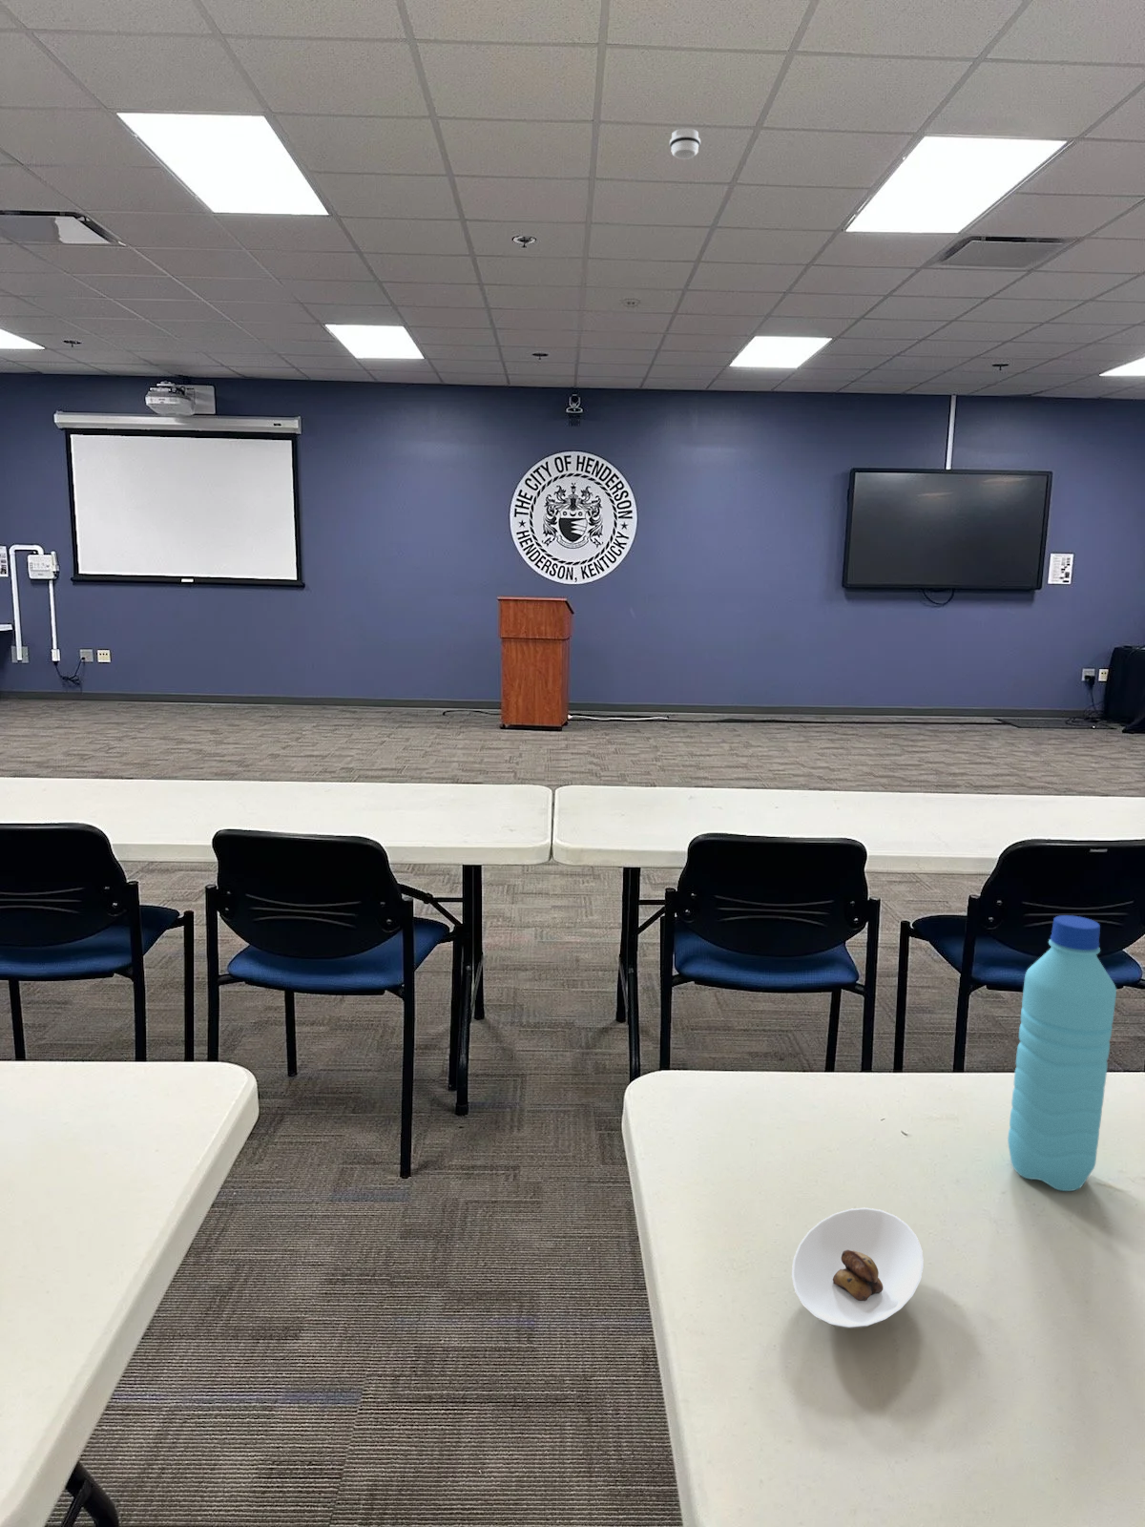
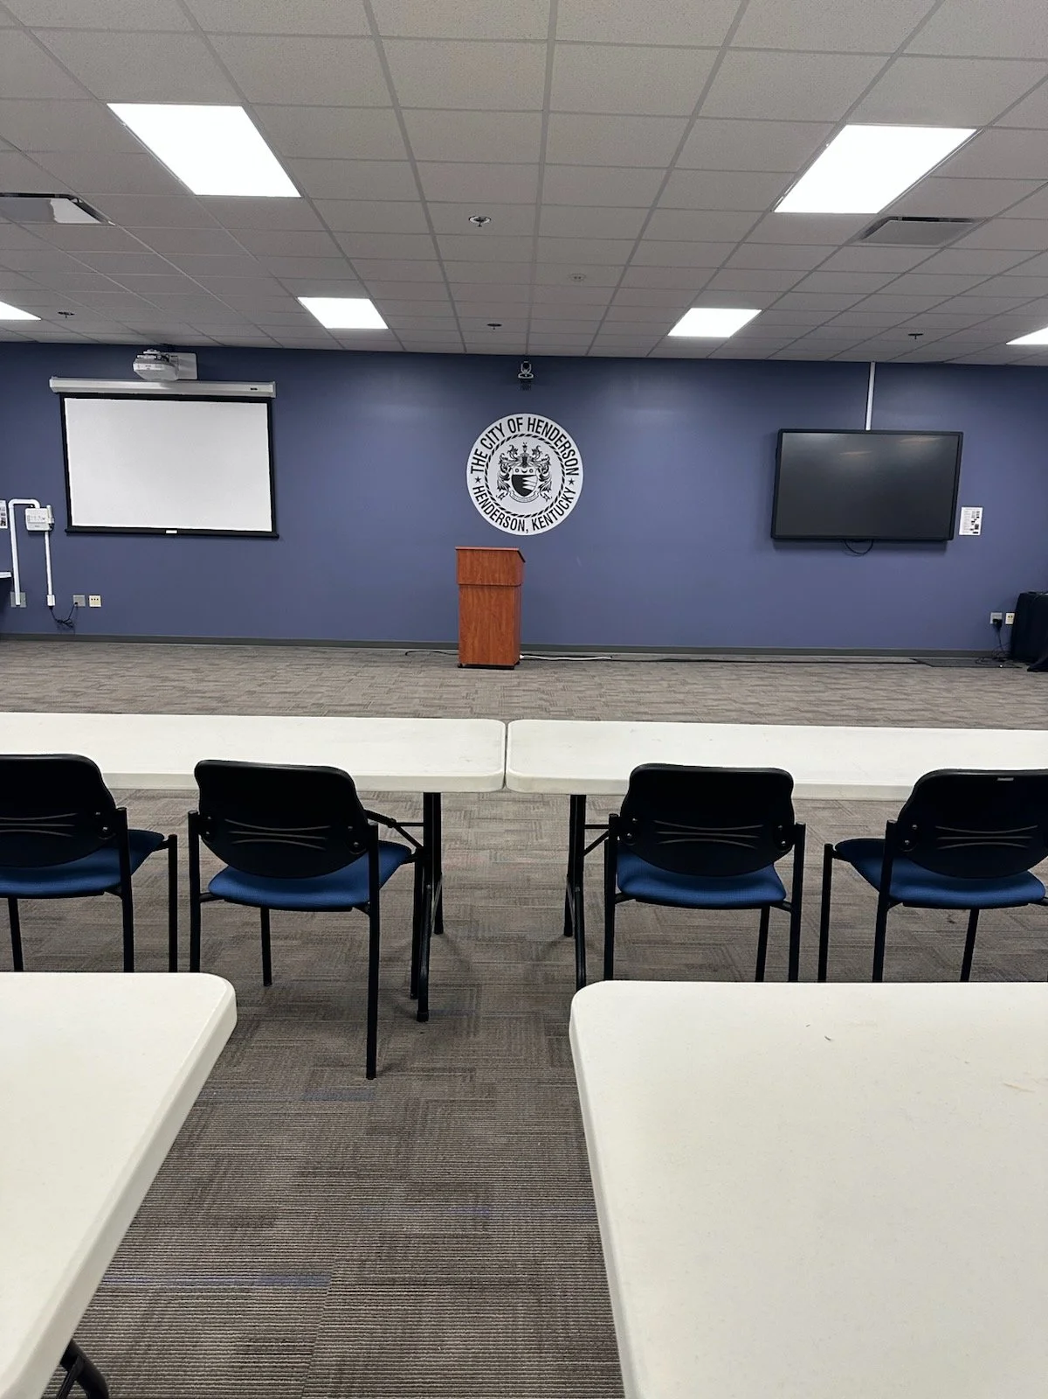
- water bottle (1062, 1048)
- smoke detector (684, 144)
- saucer (856, 1275)
